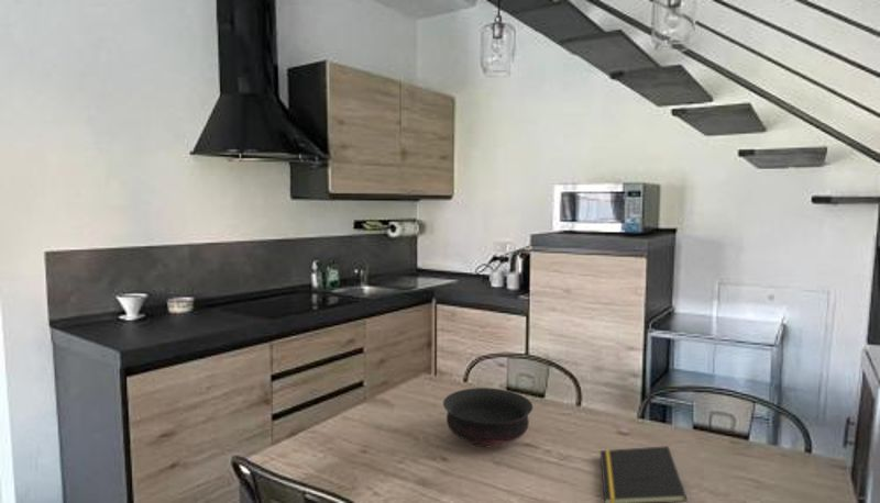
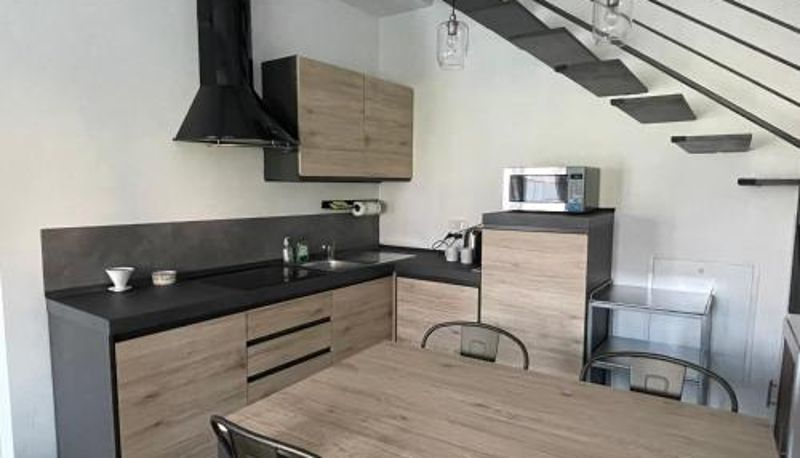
- notepad (638, 473)
- bowl (486, 421)
